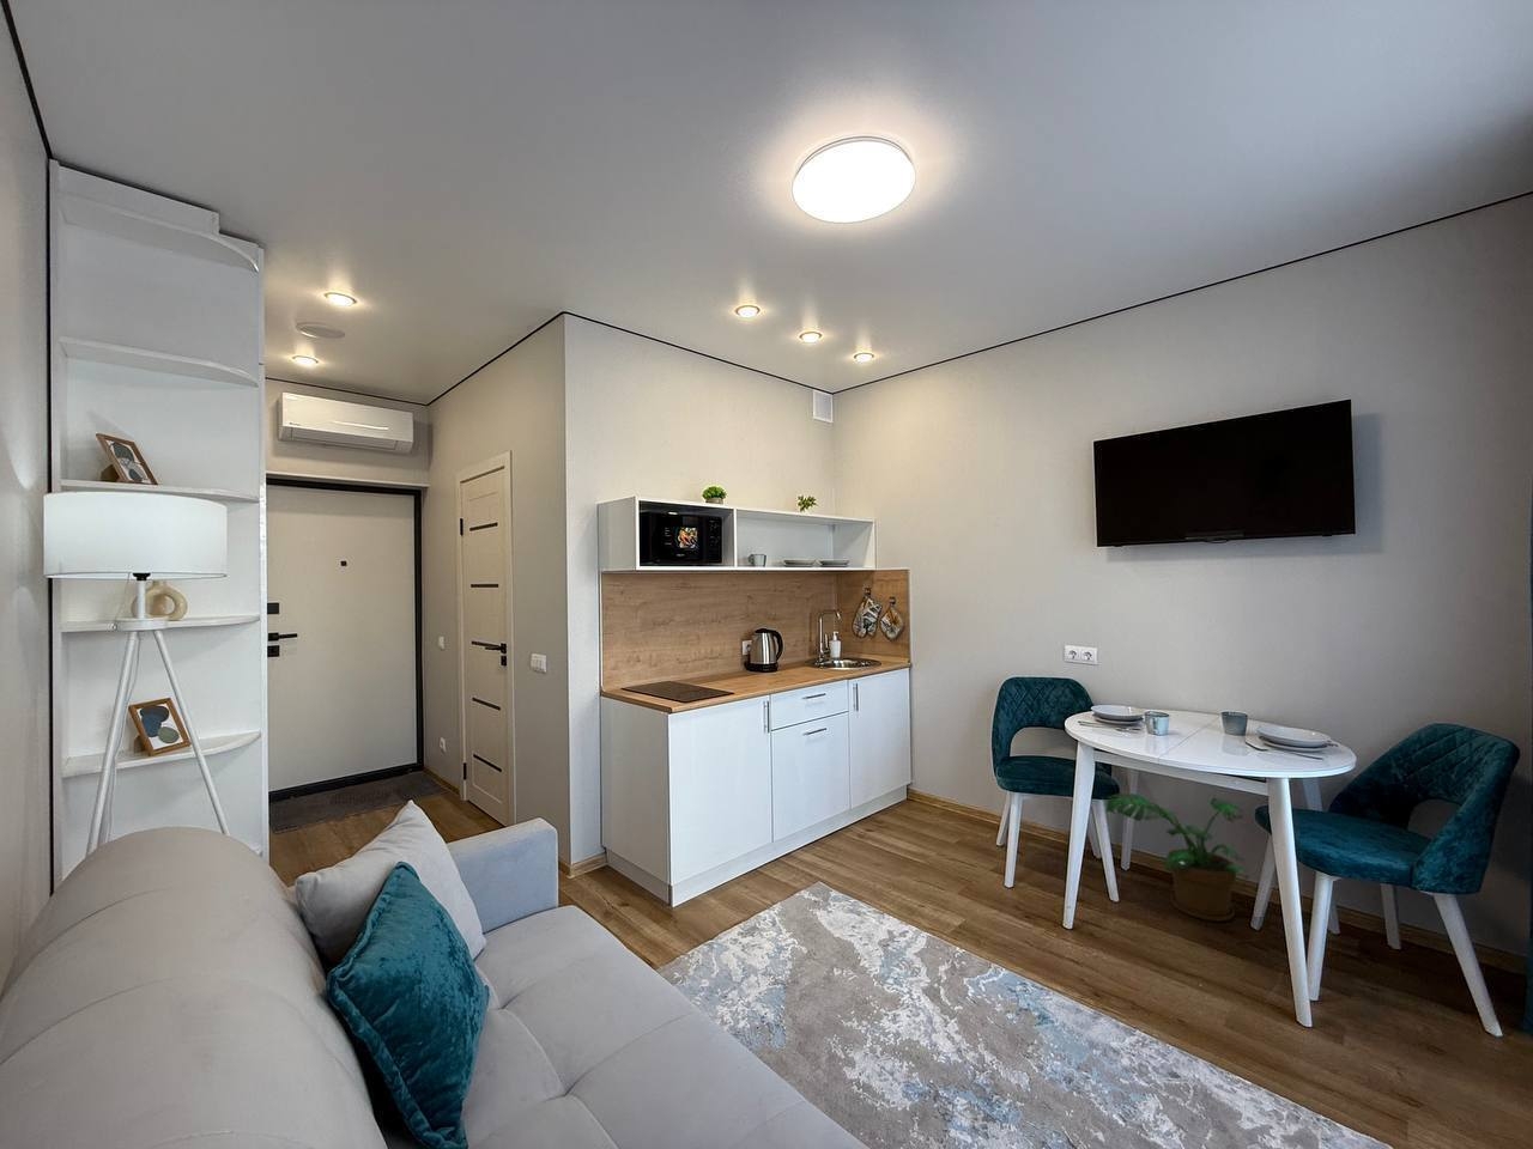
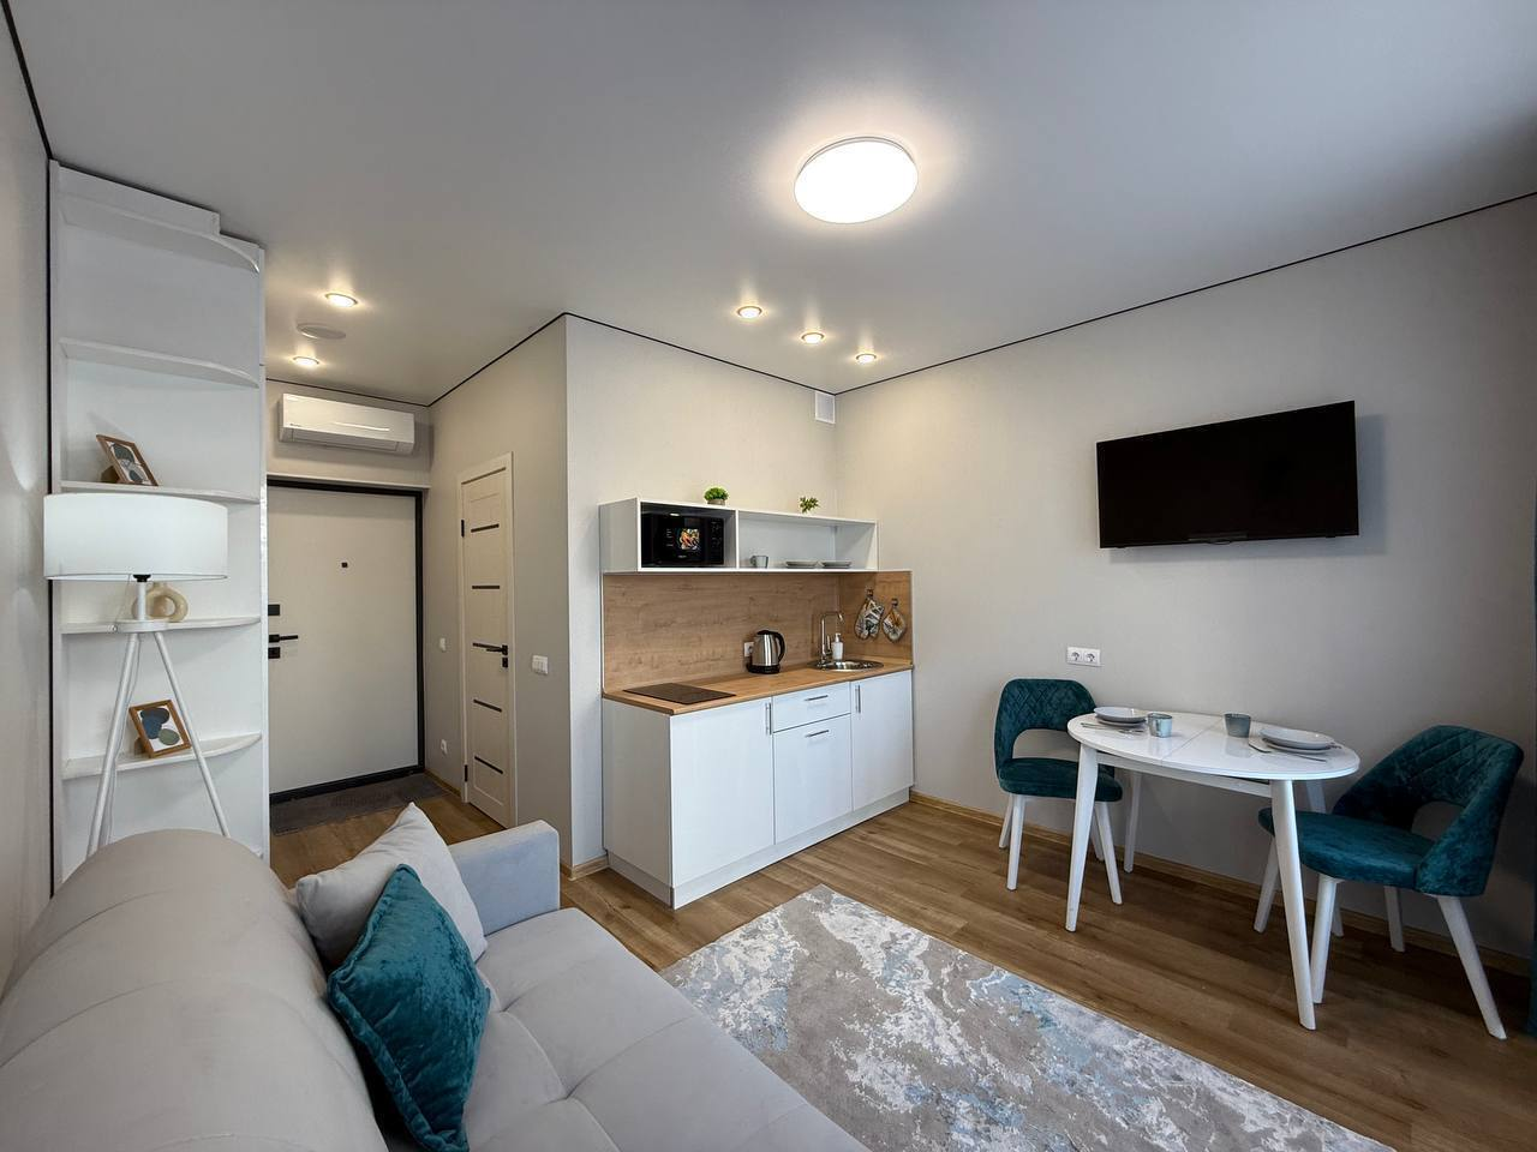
- potted plant (1181, 848)
